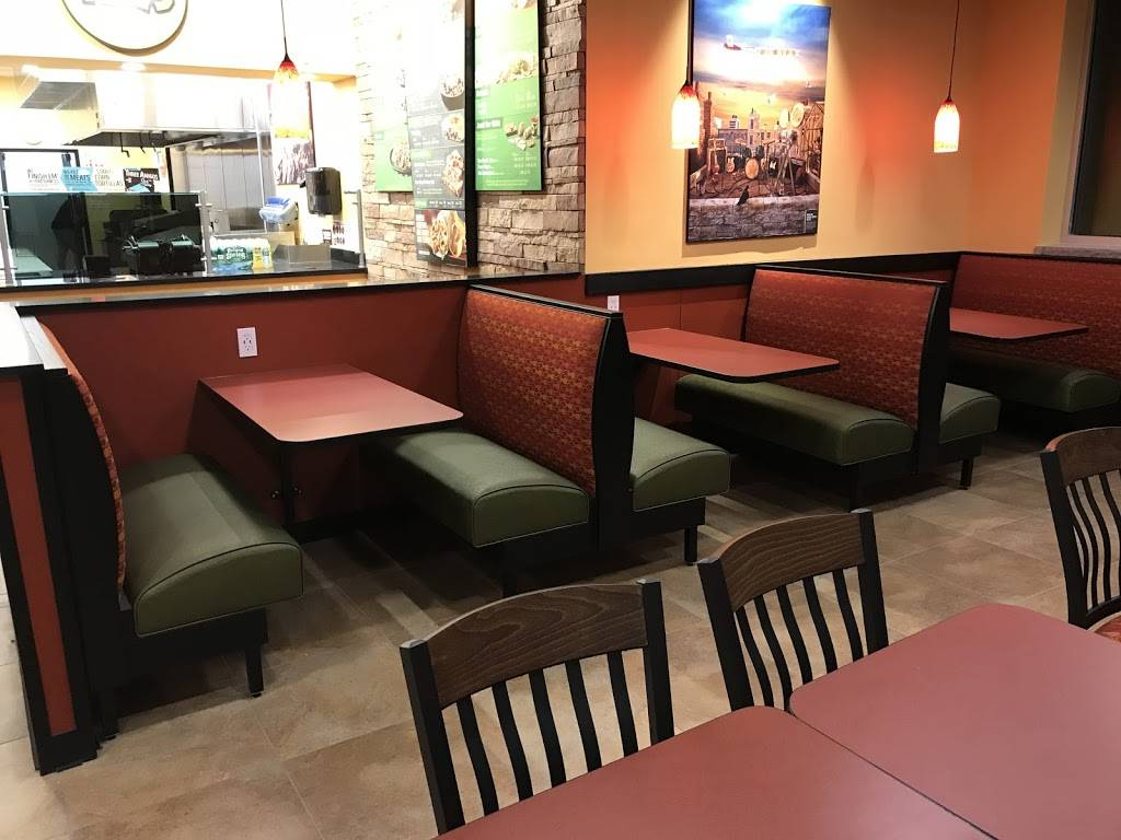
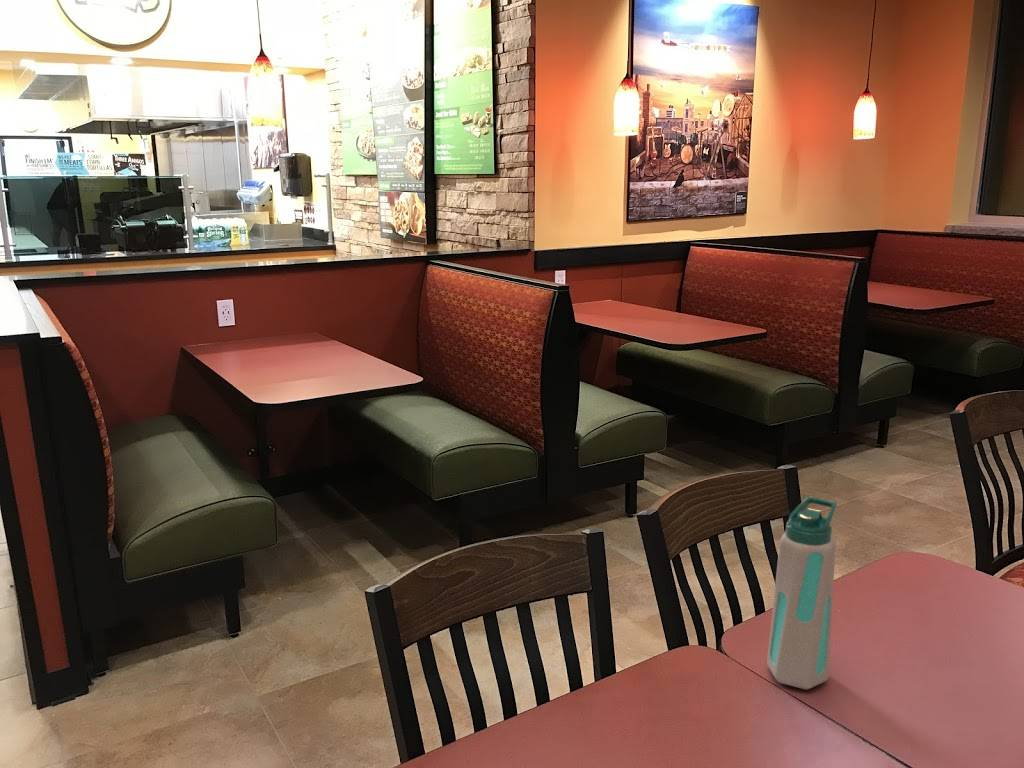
+ water bottle (804, 592)
